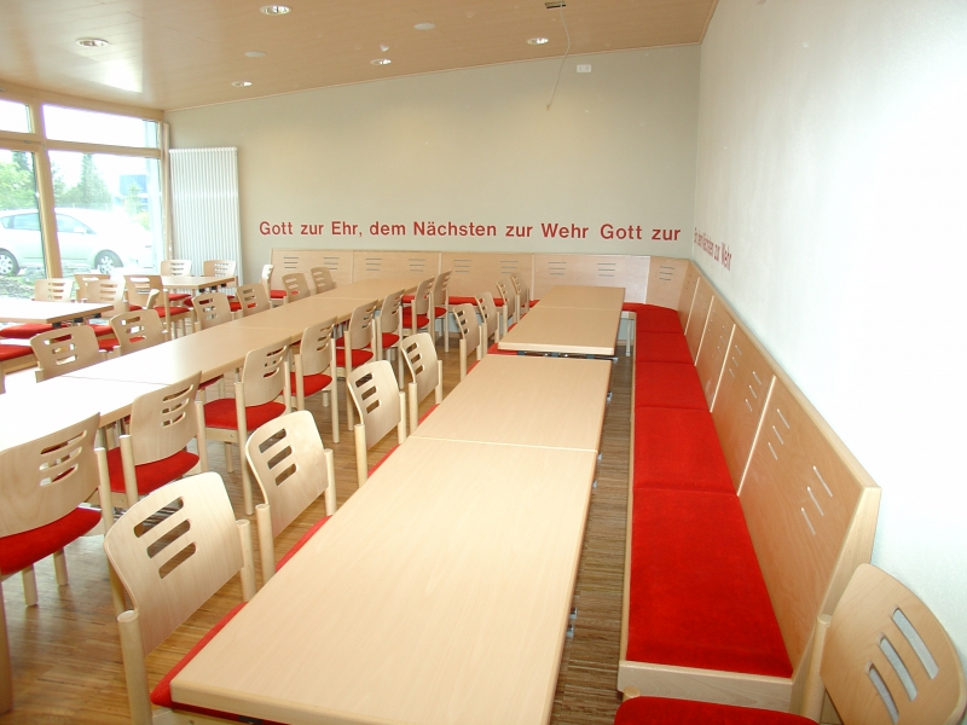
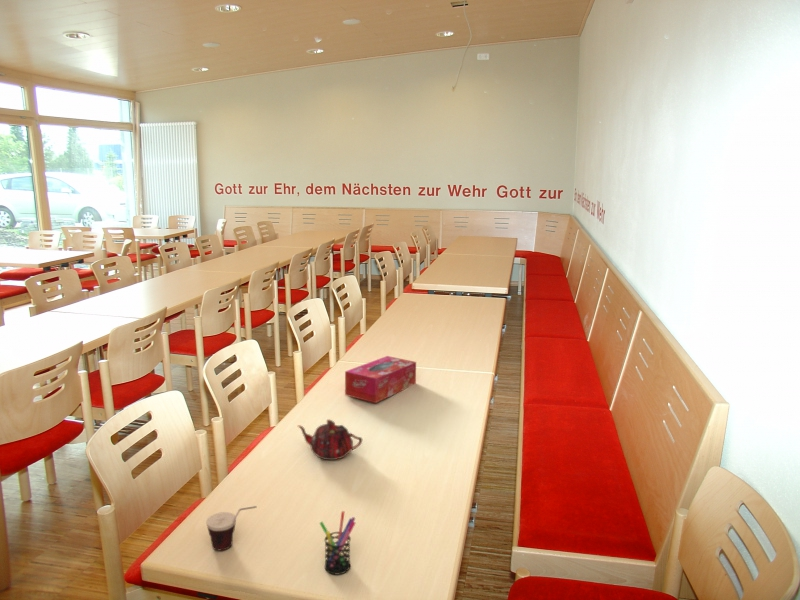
+ teapot (329, 437)
+ tissue box (381, 378)
+ cup (232, 525)
+ pen holder (336, 541)
